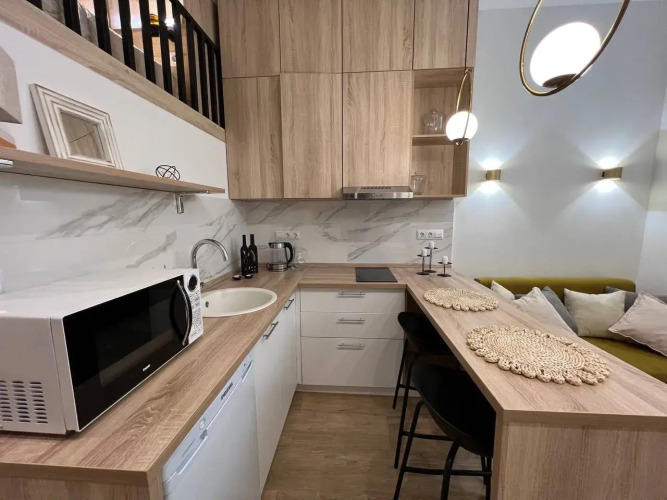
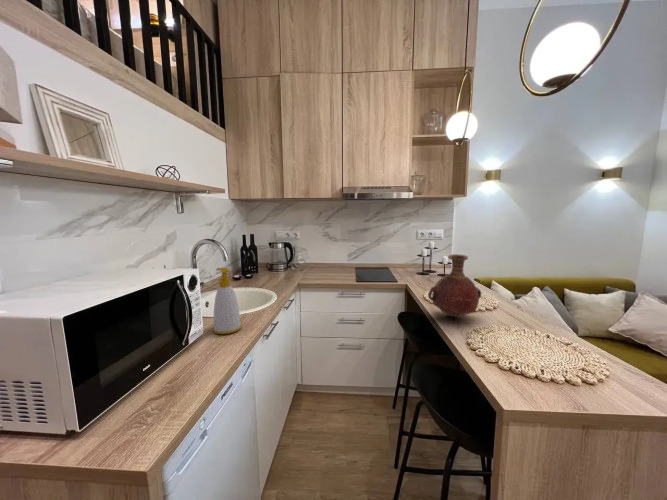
+ vase (455, 286)
+ soap bottle (225, 299)
